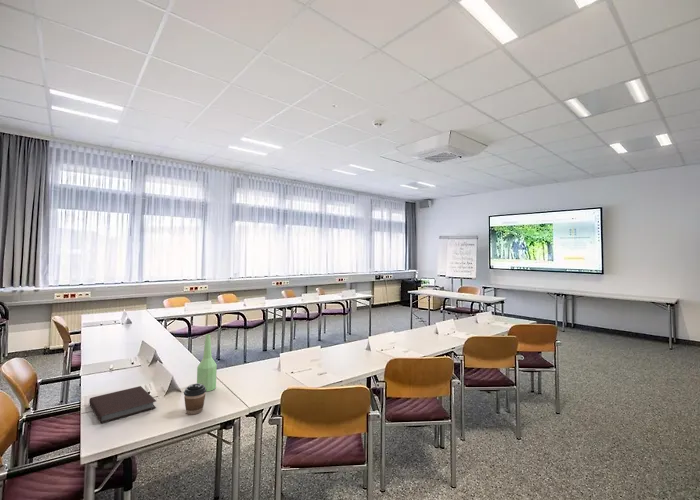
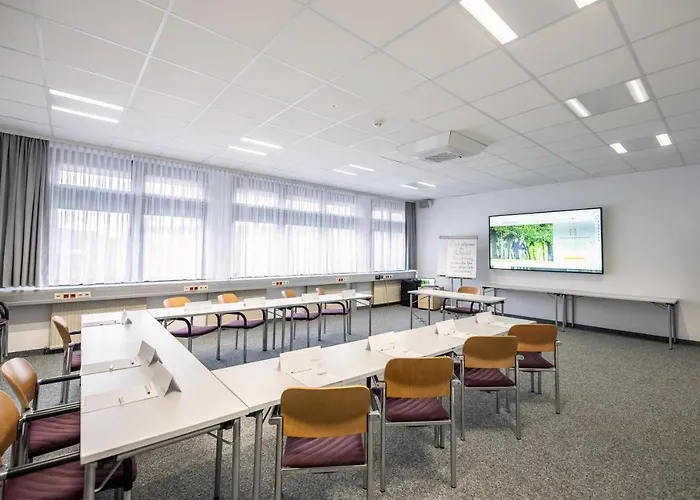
- notebook (122, 402)
- coffee cup (194, 397)
- bottle (207, 361)
